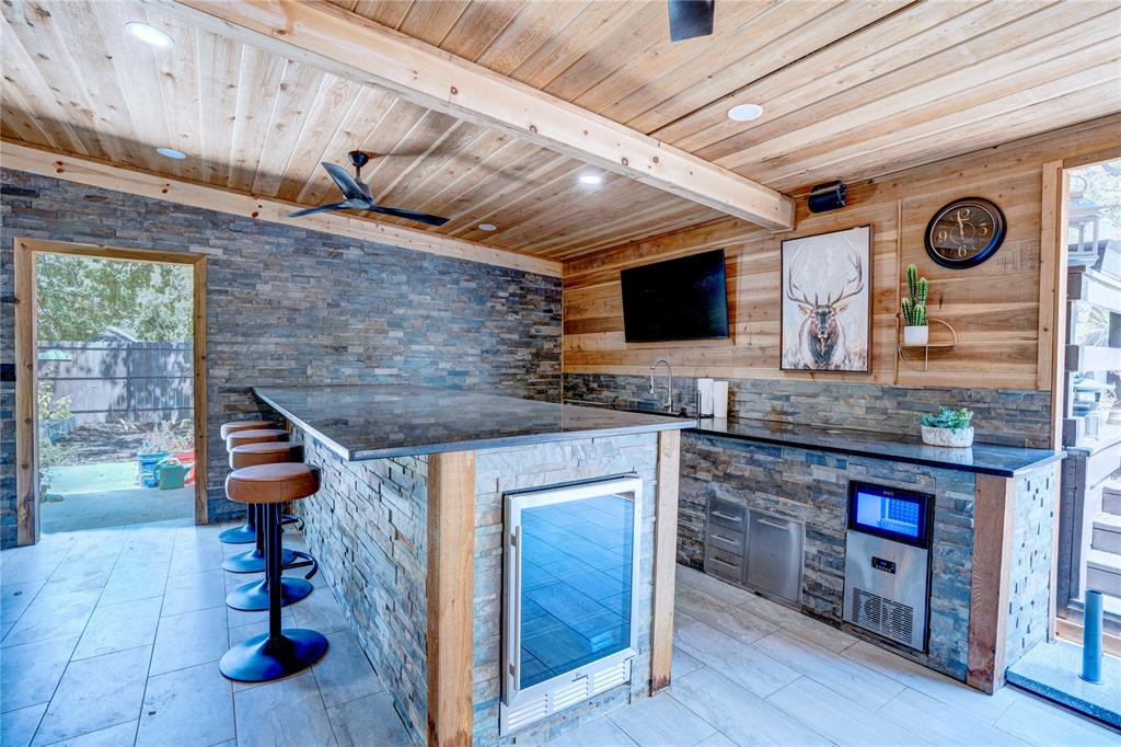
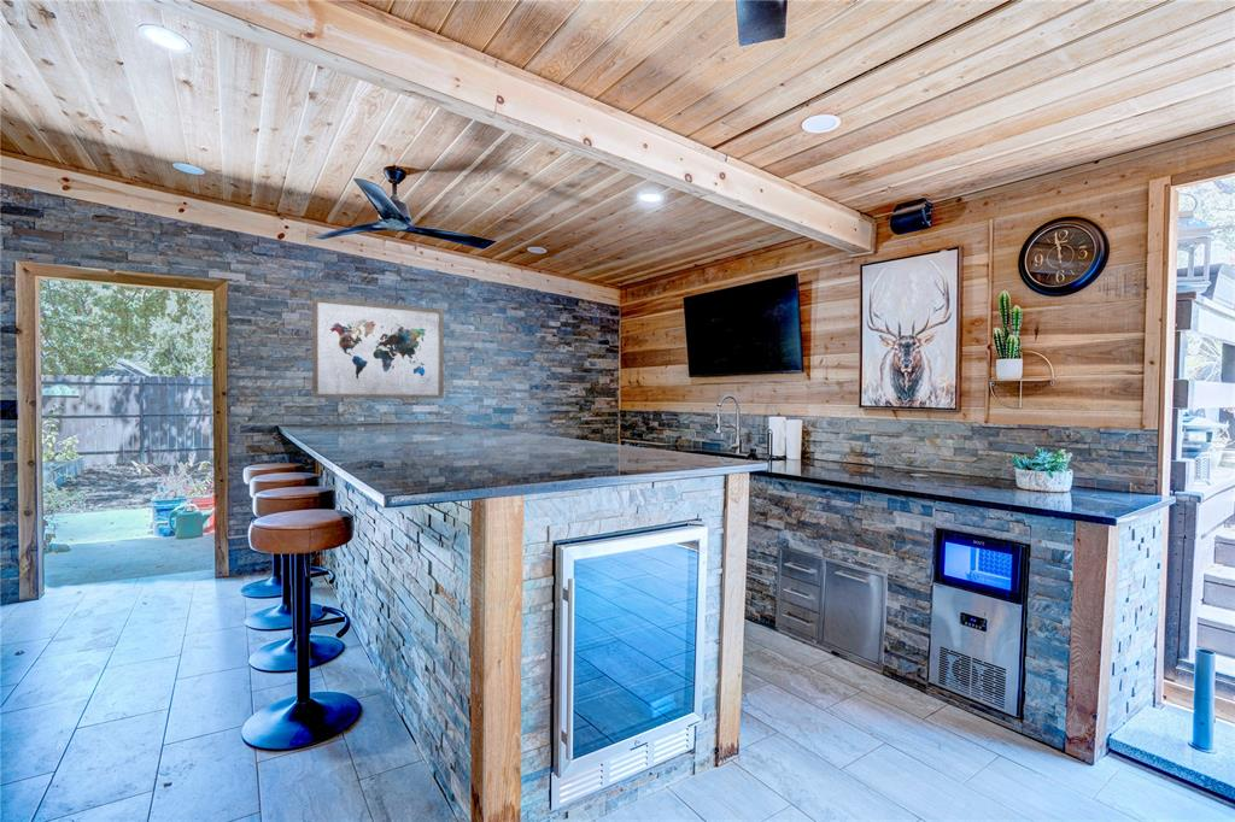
+ wall art (381, 351)
